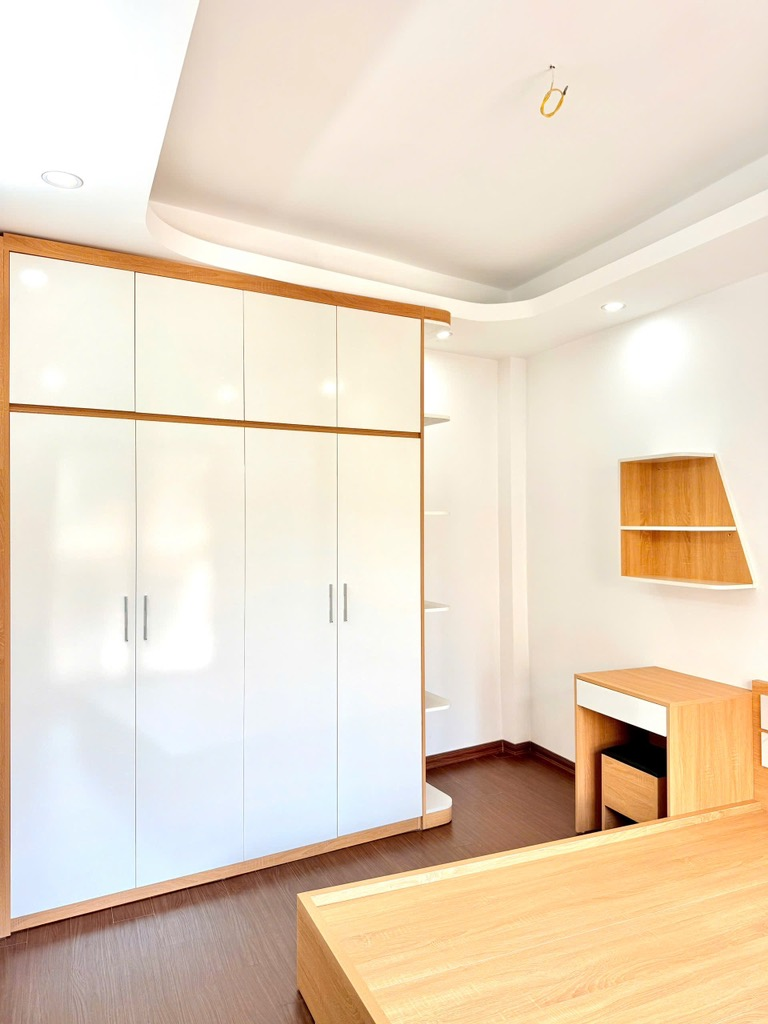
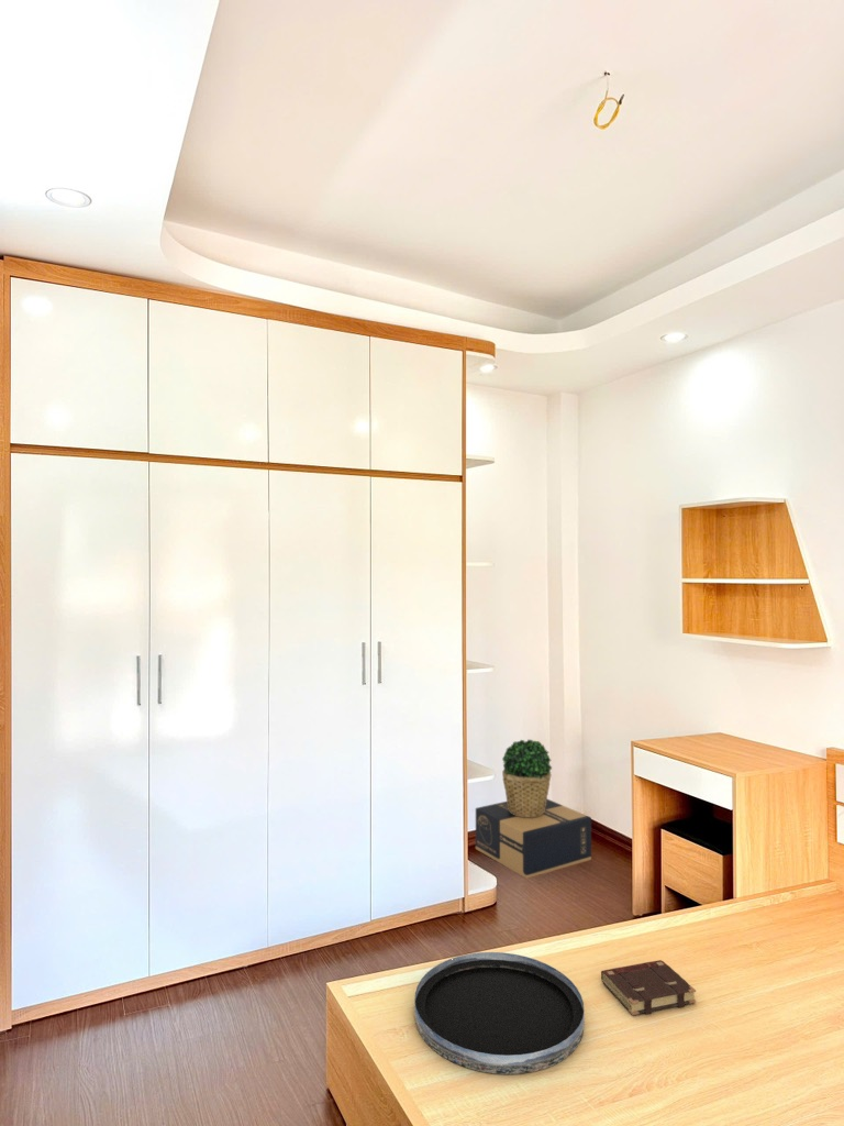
+ potted plant (526, 775)
+ book (647, 984)
+ tray (498, 1005)
+ cardboard box (532, 832)
